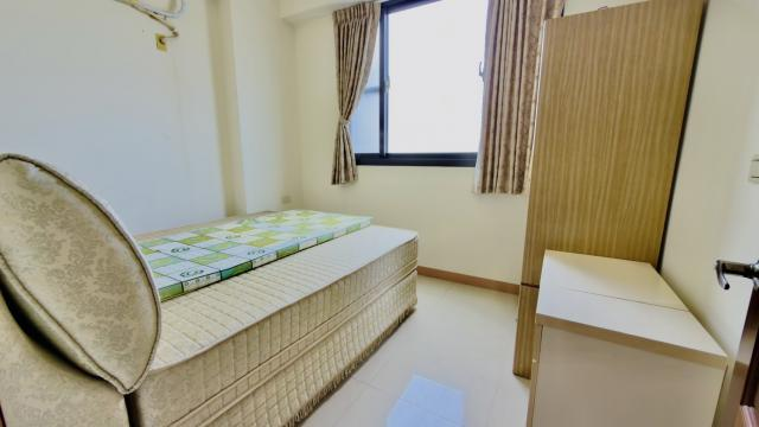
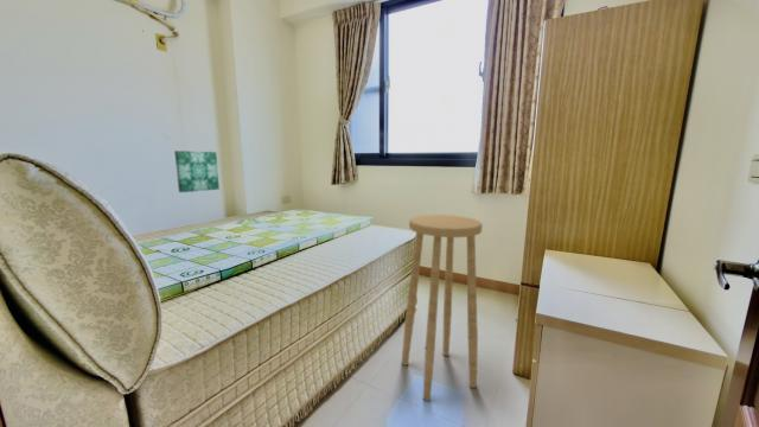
+ wall art (198, 171)
+ stool (444, 301)
